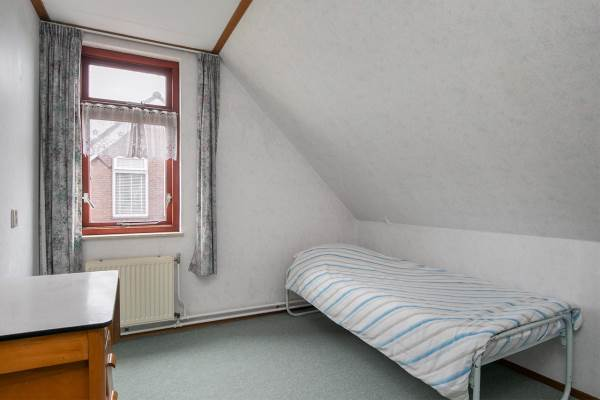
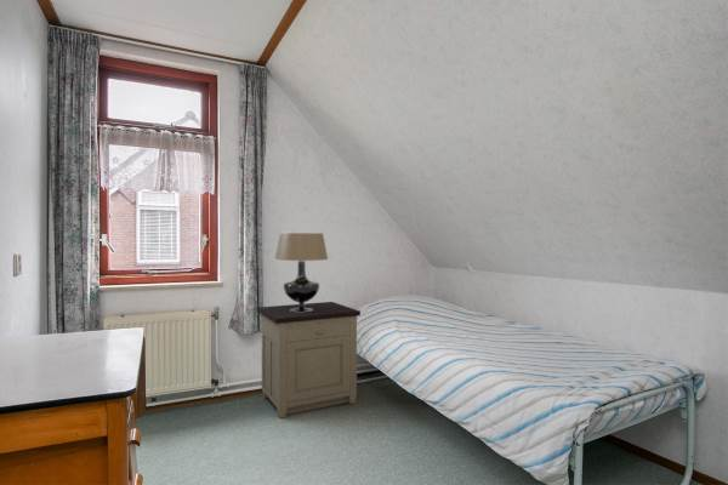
+ table lamp (301, 270)
+ nightstand (307, 354)
